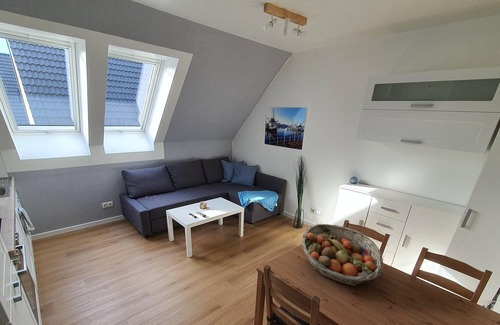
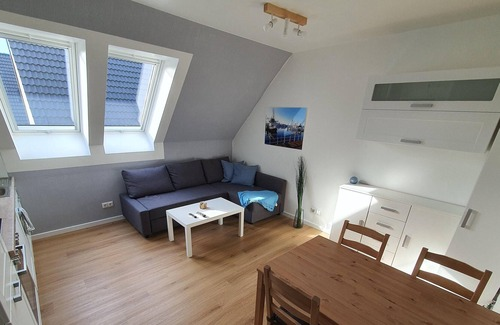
- fruit basket (338, 252)
